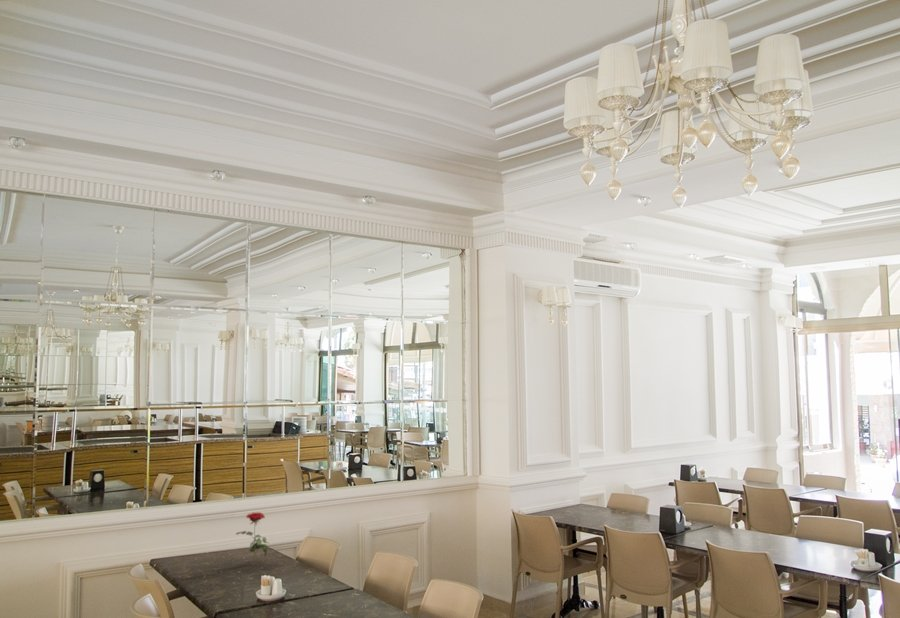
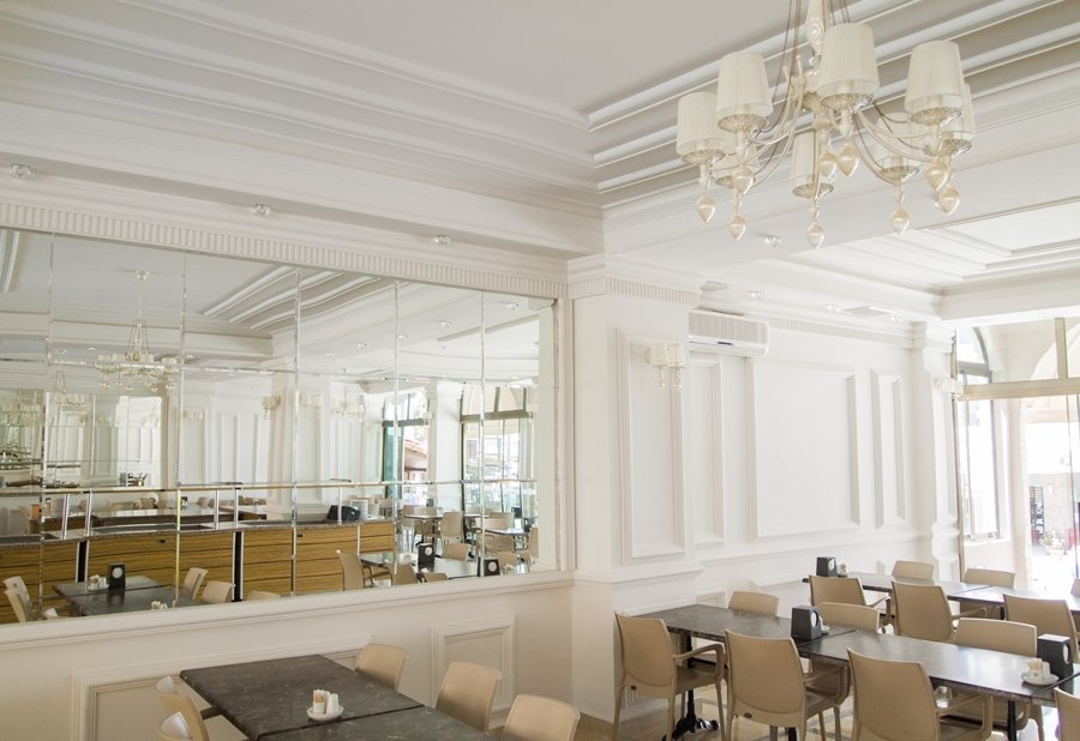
- flower (254, 539)
